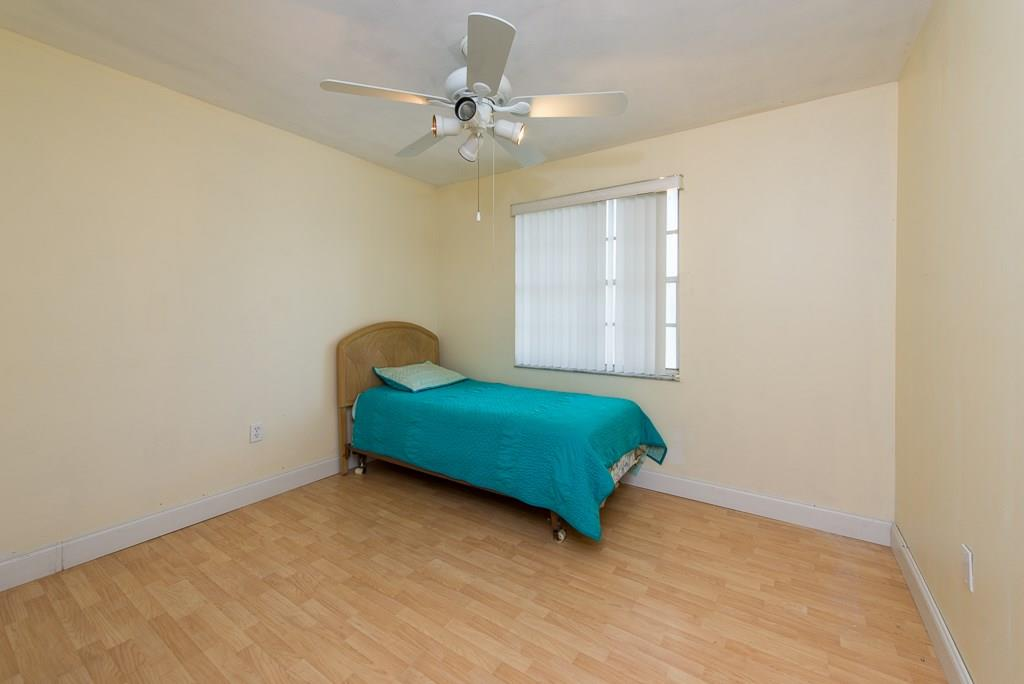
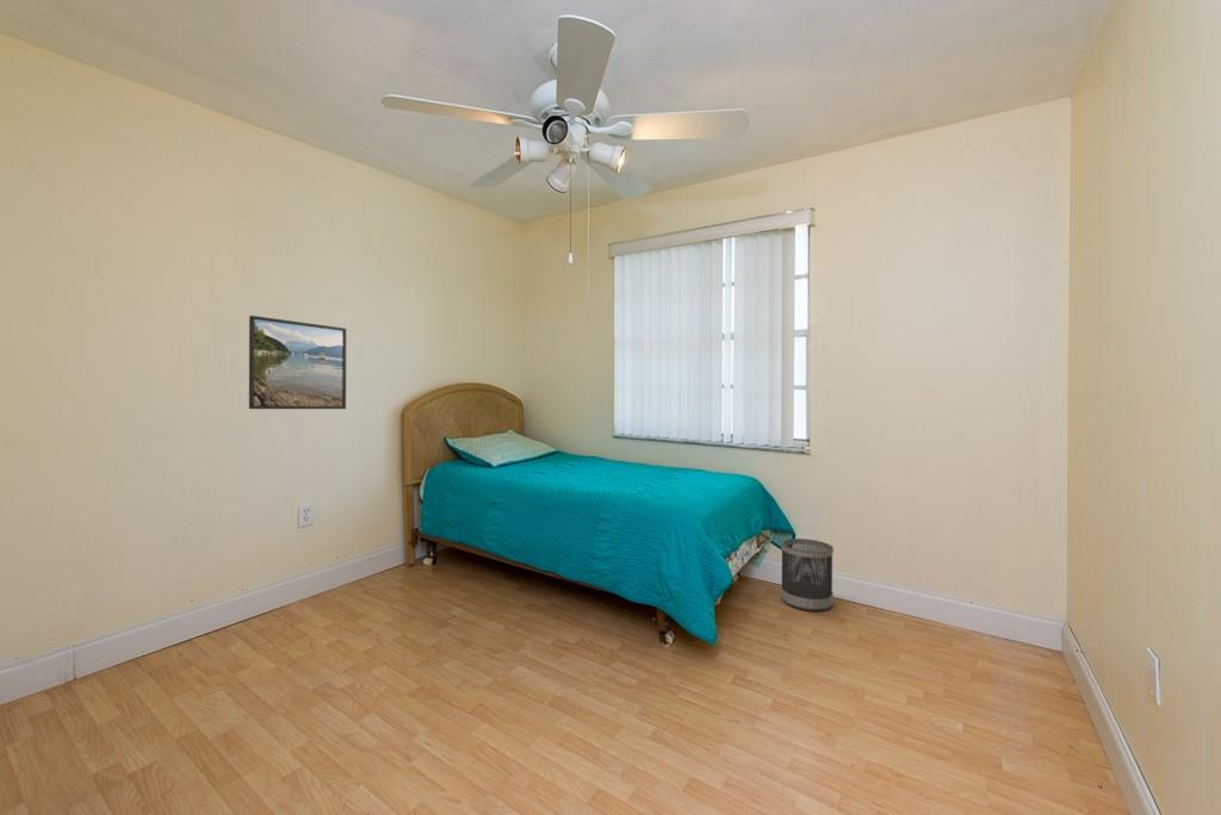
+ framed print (300, 365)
+ wastebasket (806, 572)
